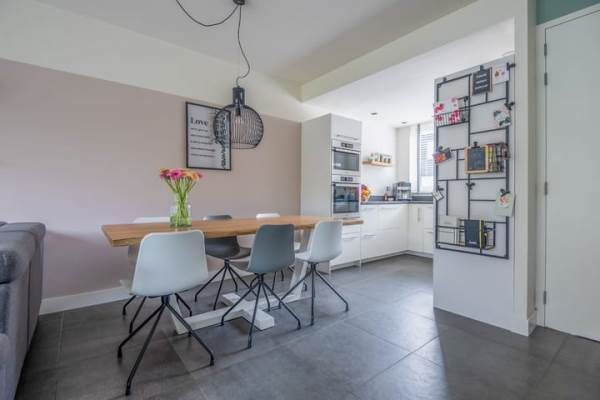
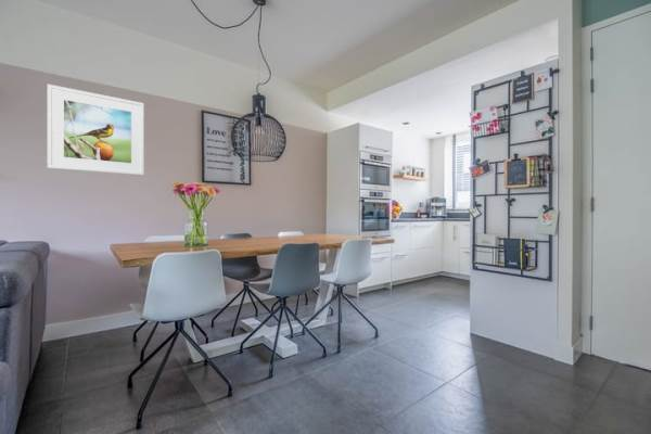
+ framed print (99, 132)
